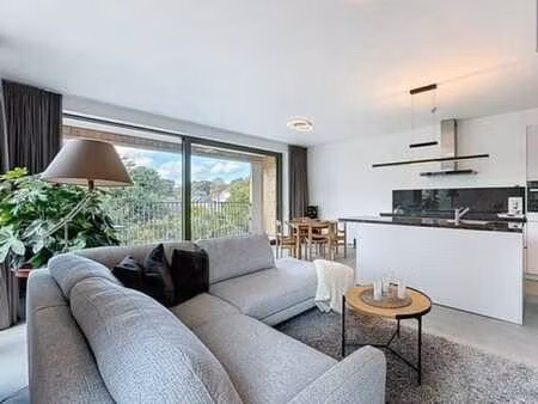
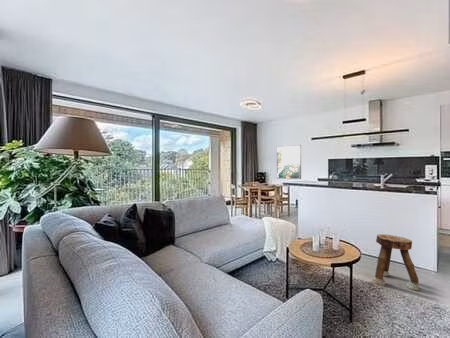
+ stool (390, 258)
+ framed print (288, 162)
